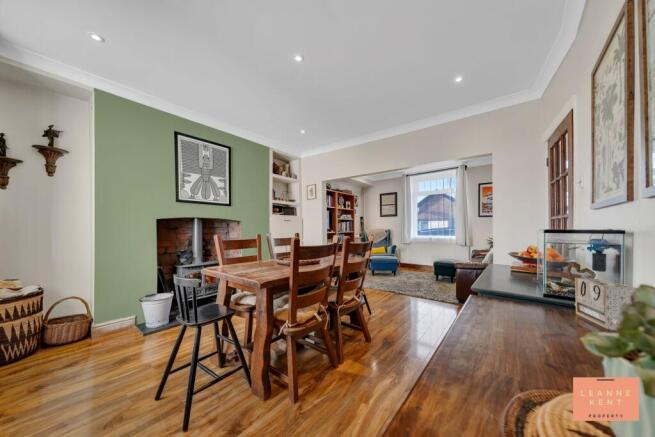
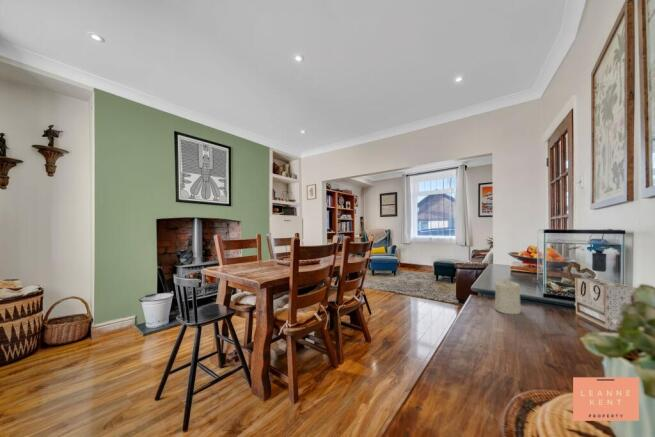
+ candle (507, 294)
